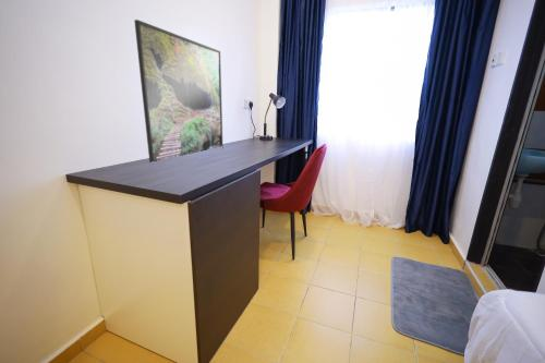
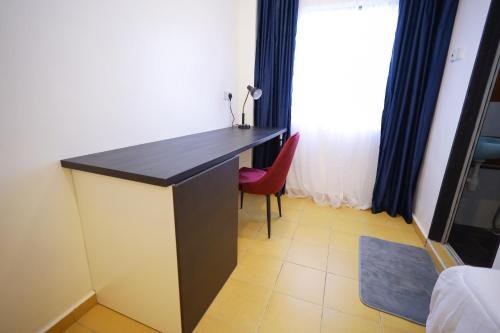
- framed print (190, 101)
